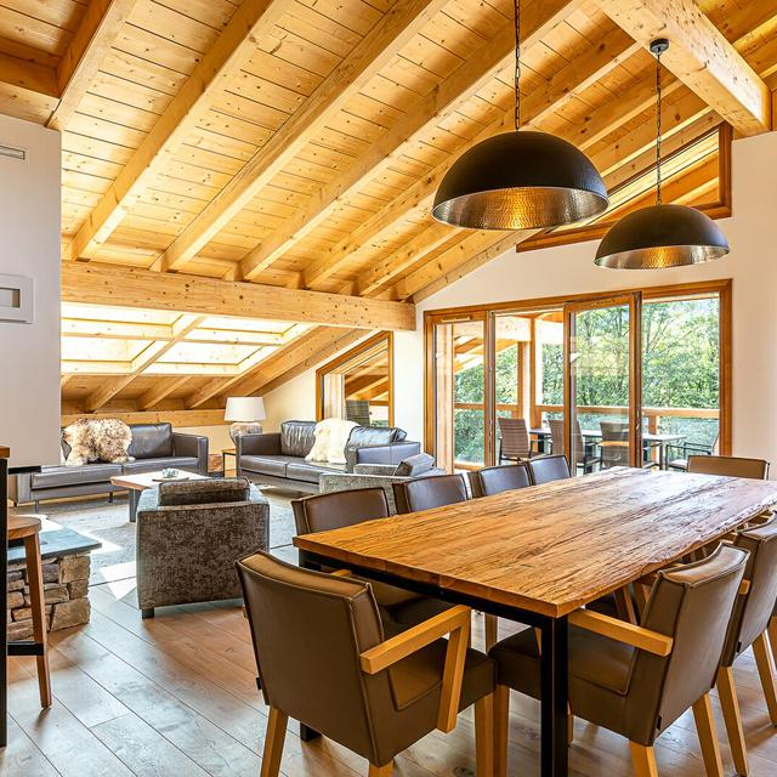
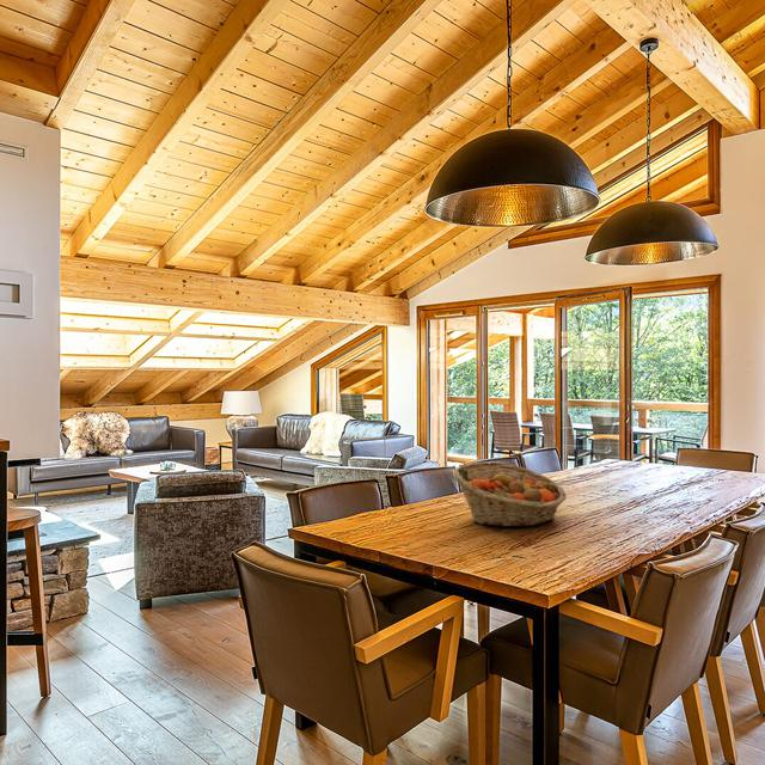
+ fruit basket (508, 491)
